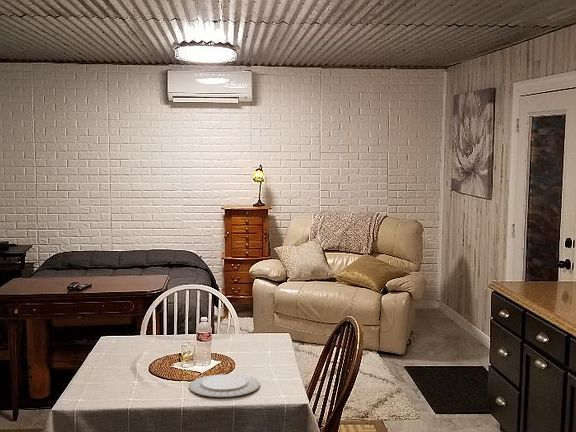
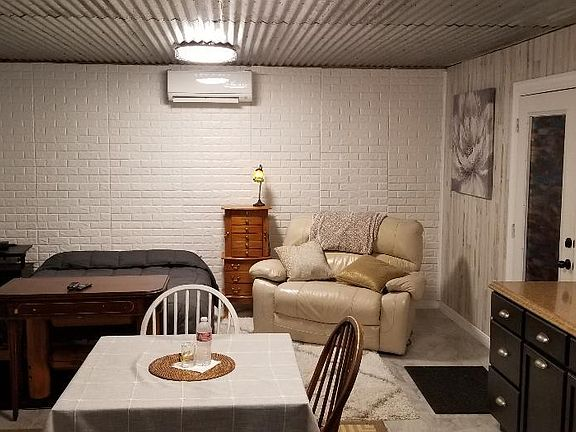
- chinaware (224, 383)
